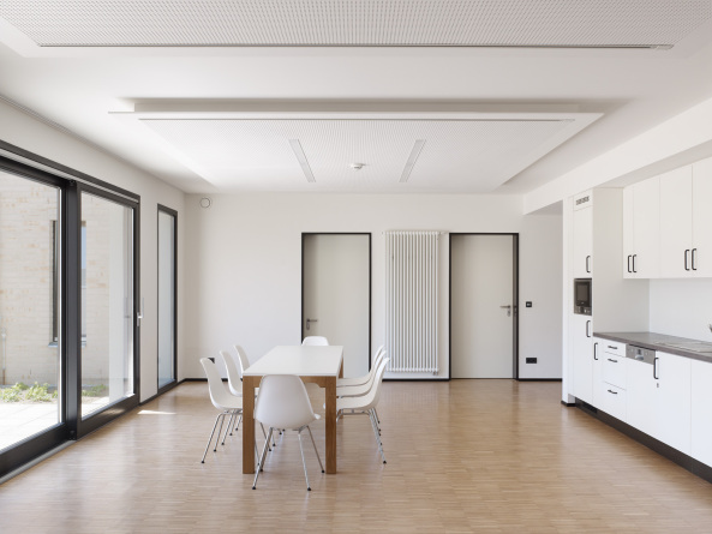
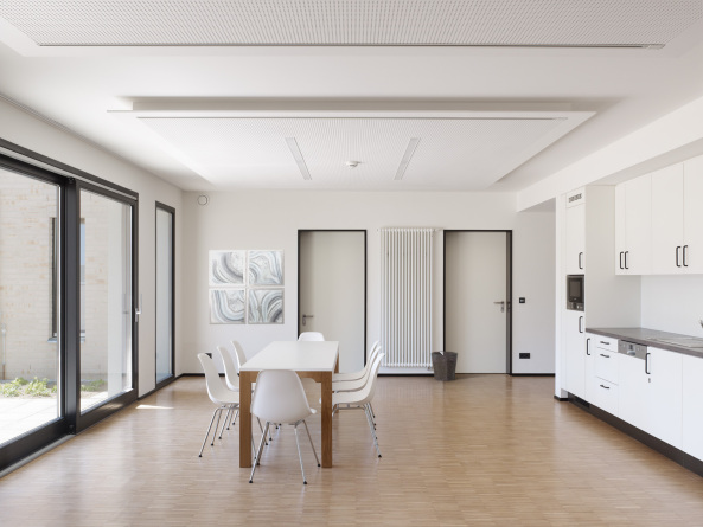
+ wall art (248, 285)
+ waste bin (443, 366)
